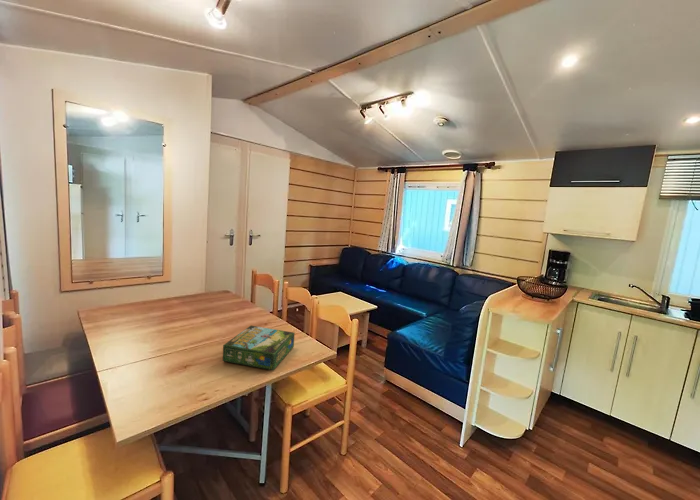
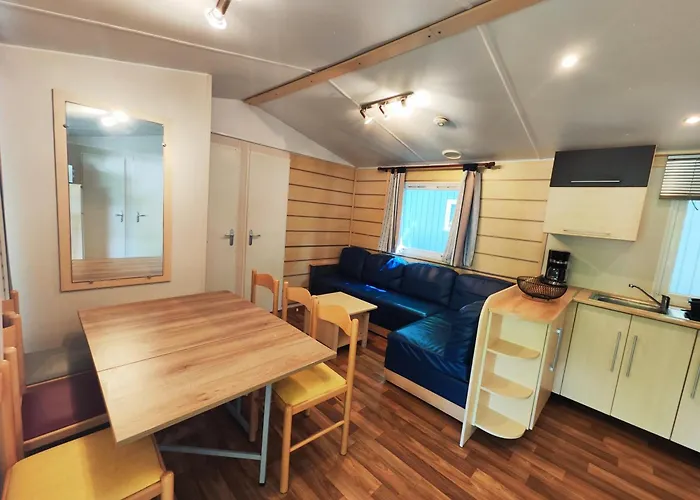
- board game (260, 346)
